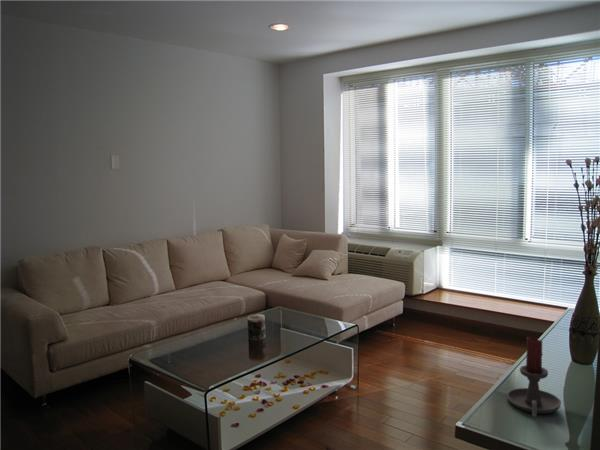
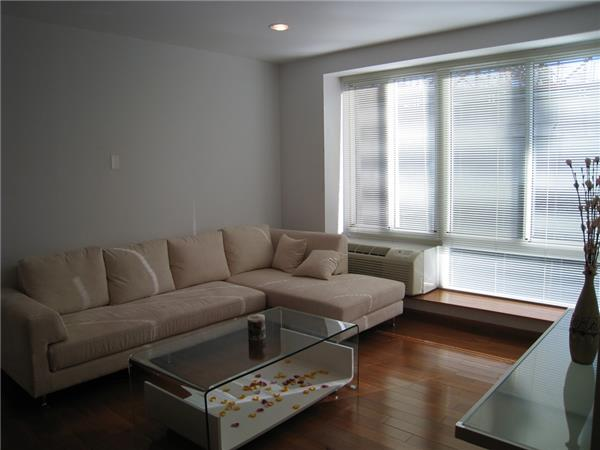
- candle holder (534, 373)
